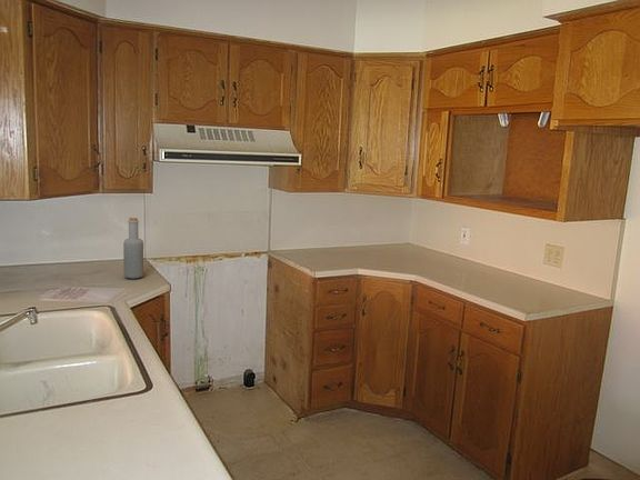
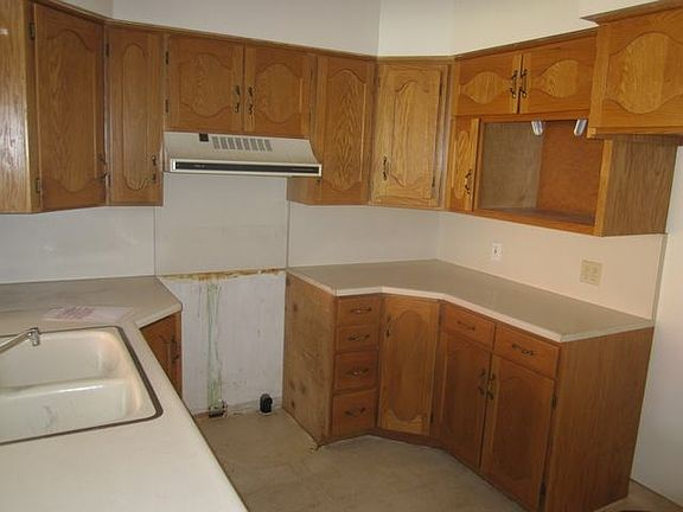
- bottle (133, 248)
